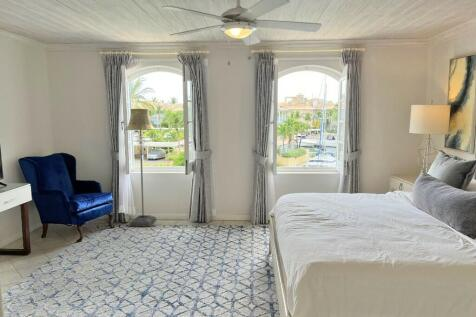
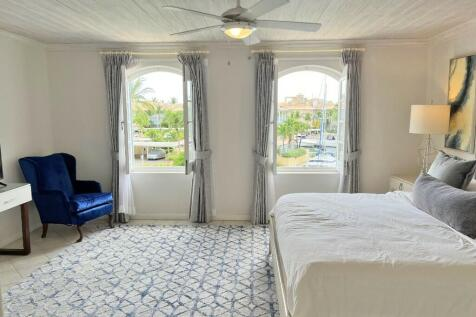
- floor lamp (141, 167)
